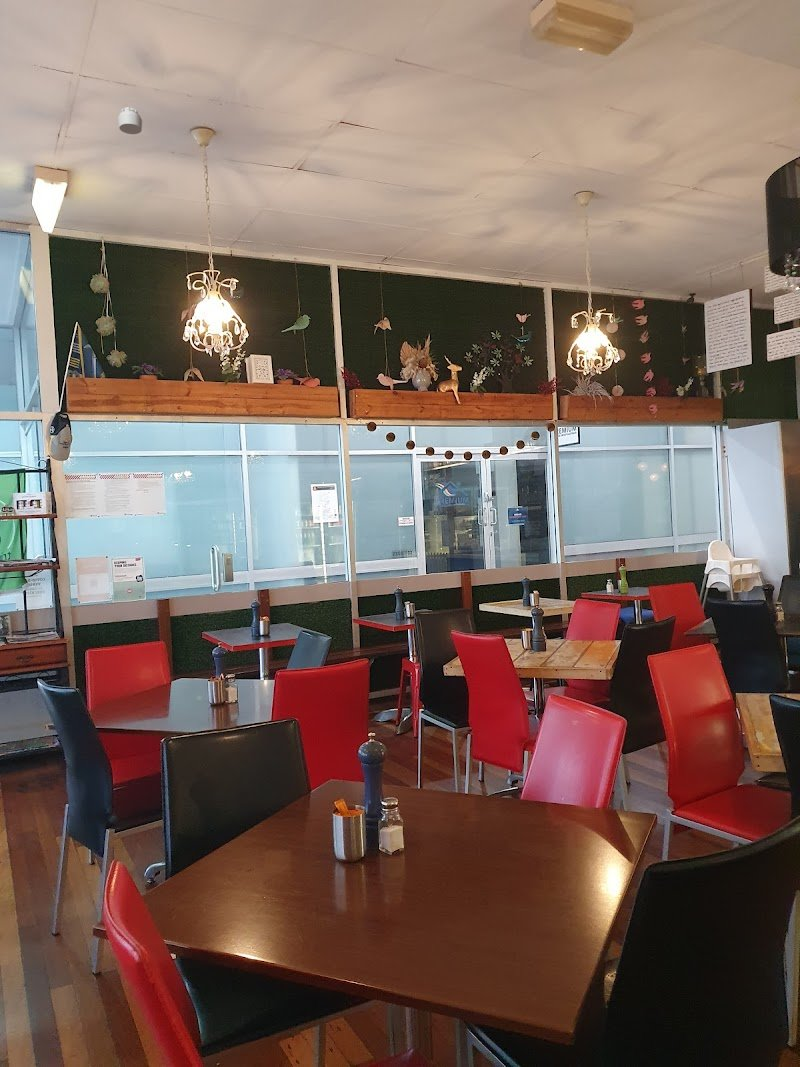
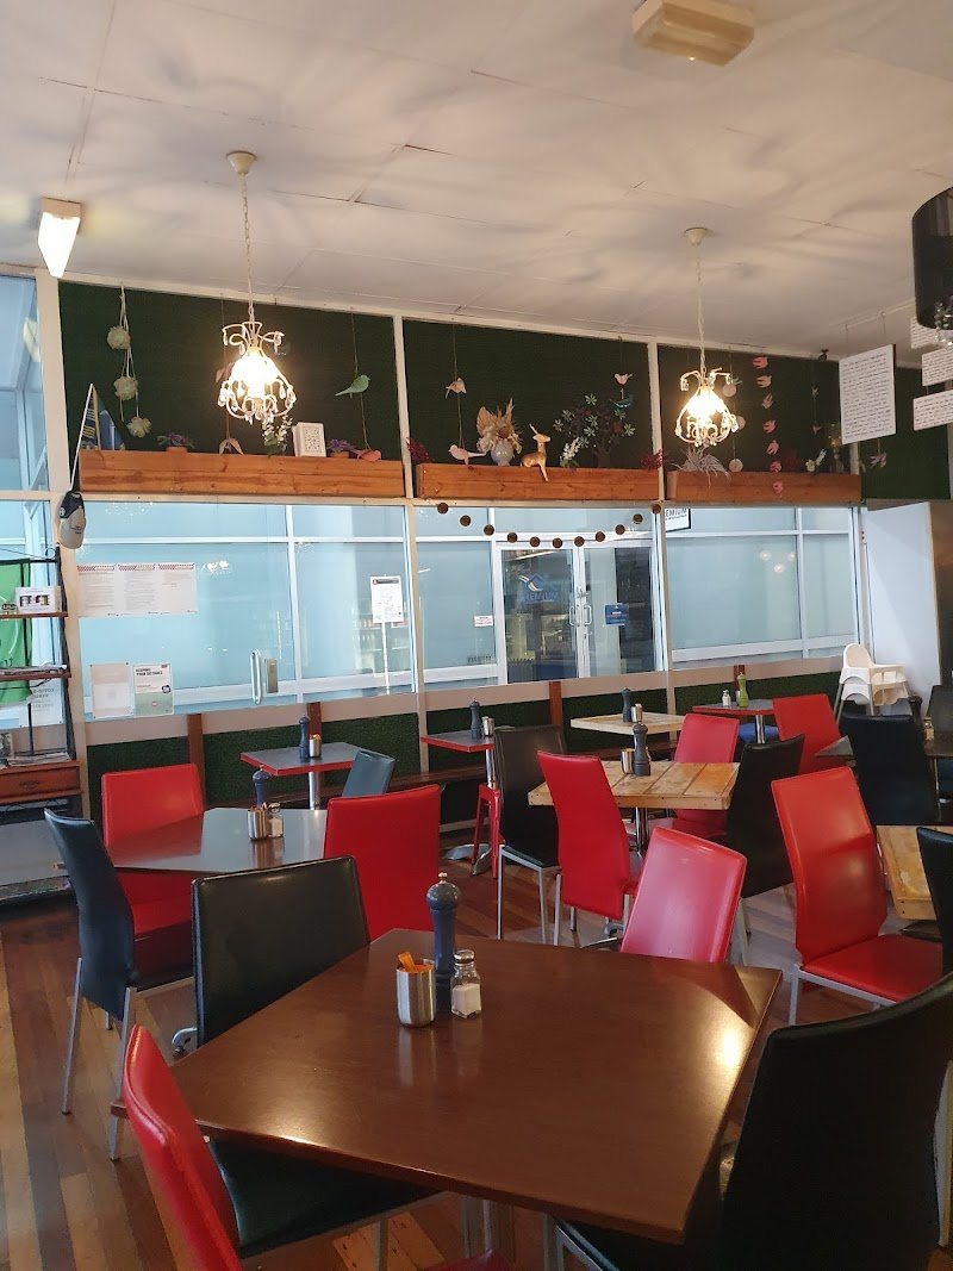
- smoke detector (130, 120)
